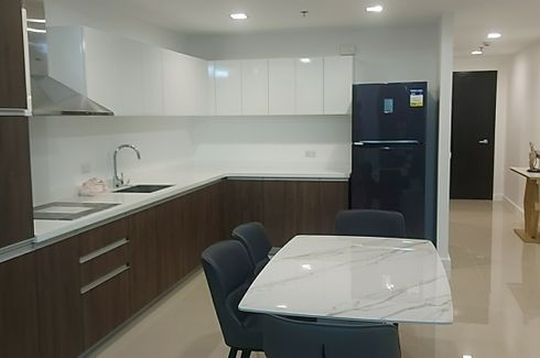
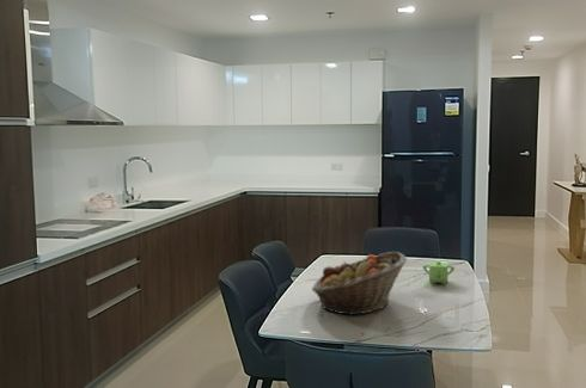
+ fruit basket (359, 279)
+ teapot (438, 271)
